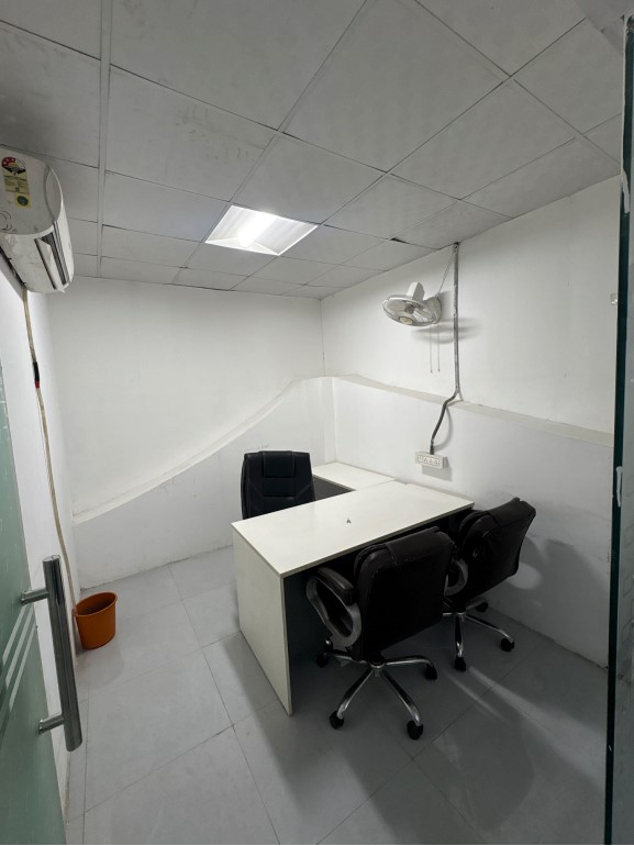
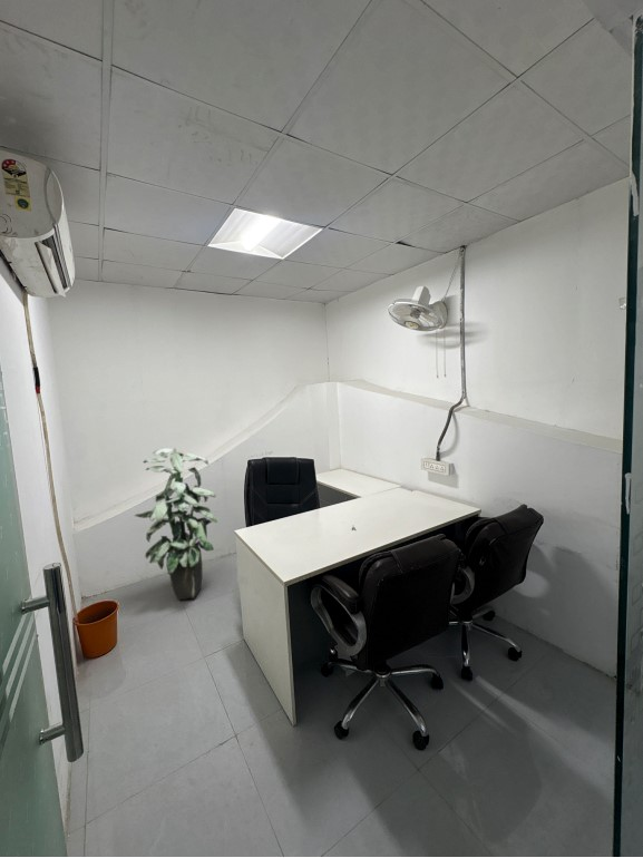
+ indoor plant (177, 520)
